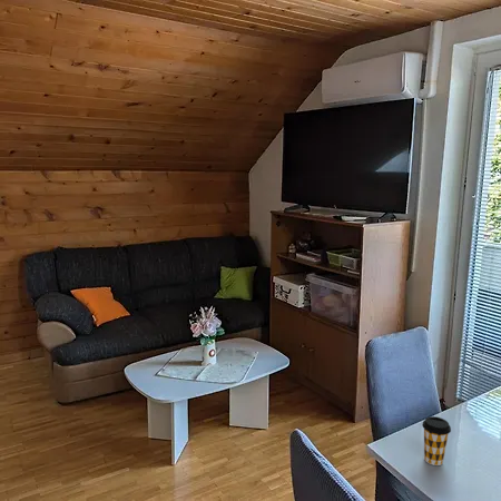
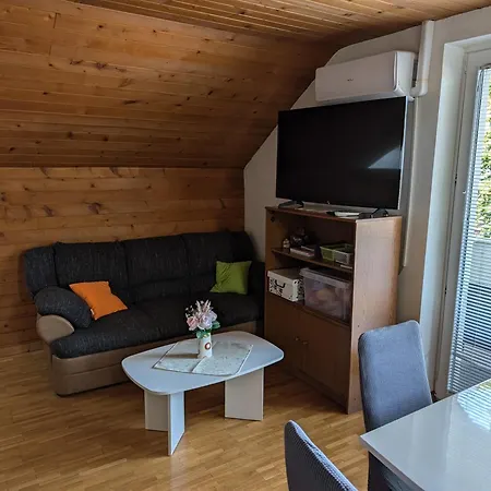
- coffee cup (434, 441)
